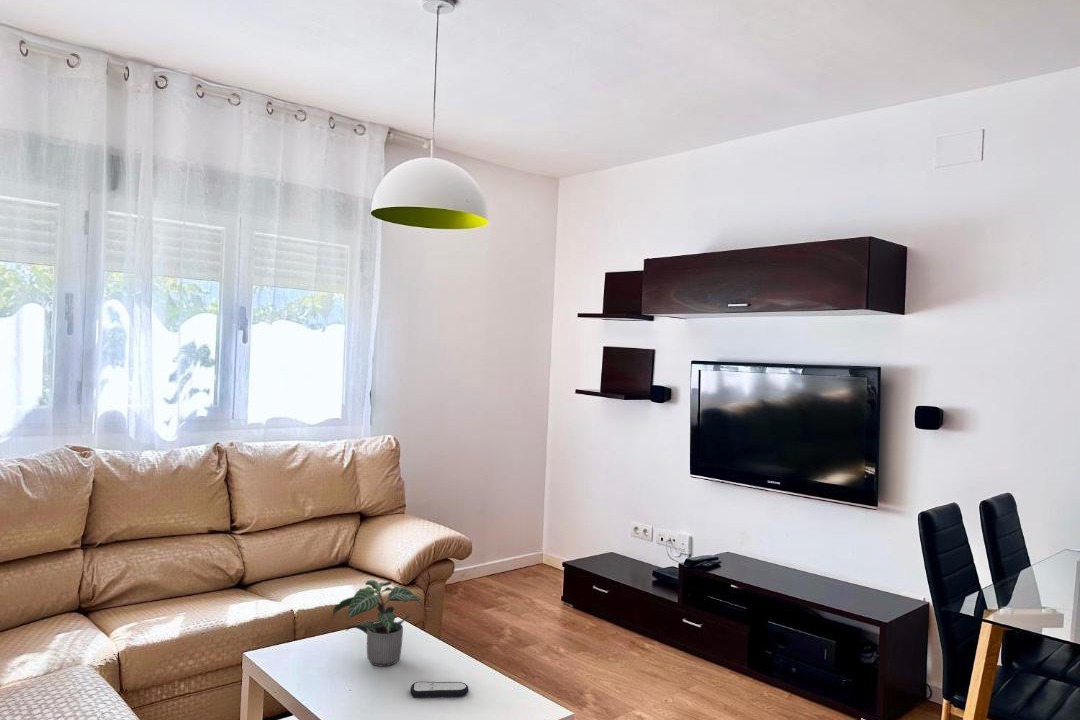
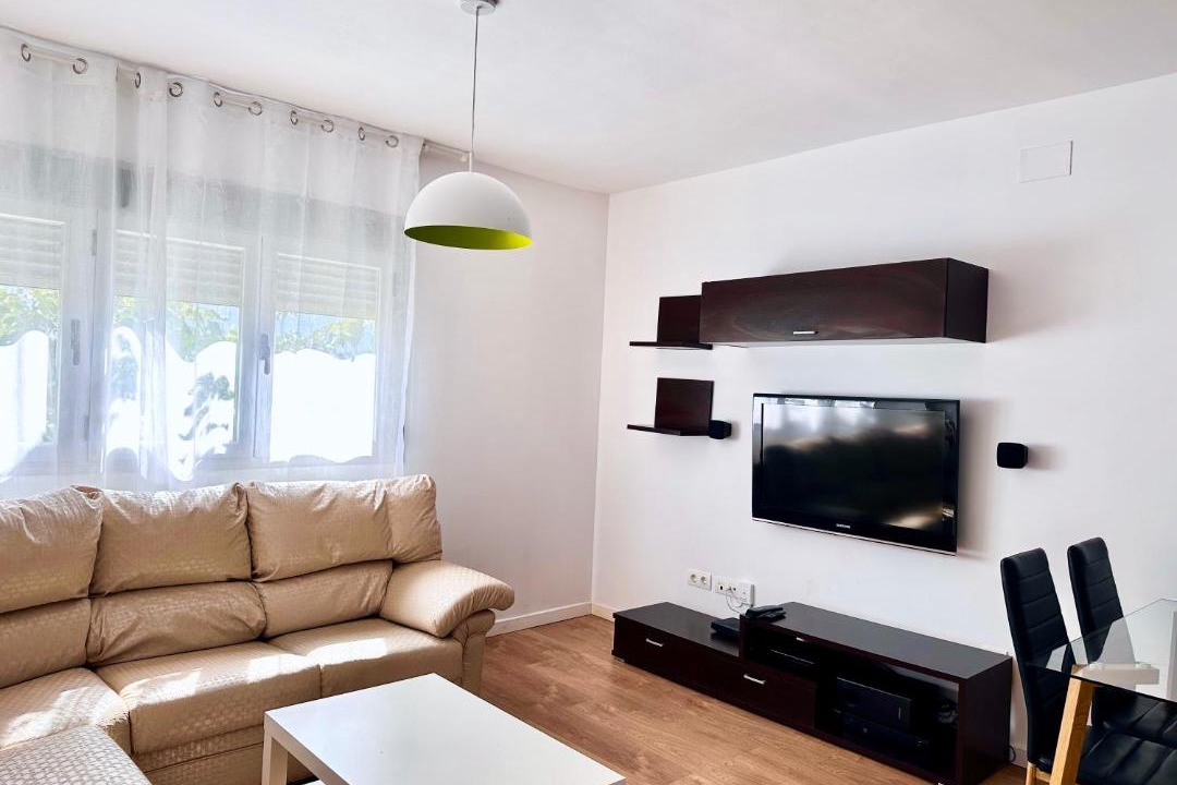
- remote control (439, 689)
- potted plant (378, 622)
